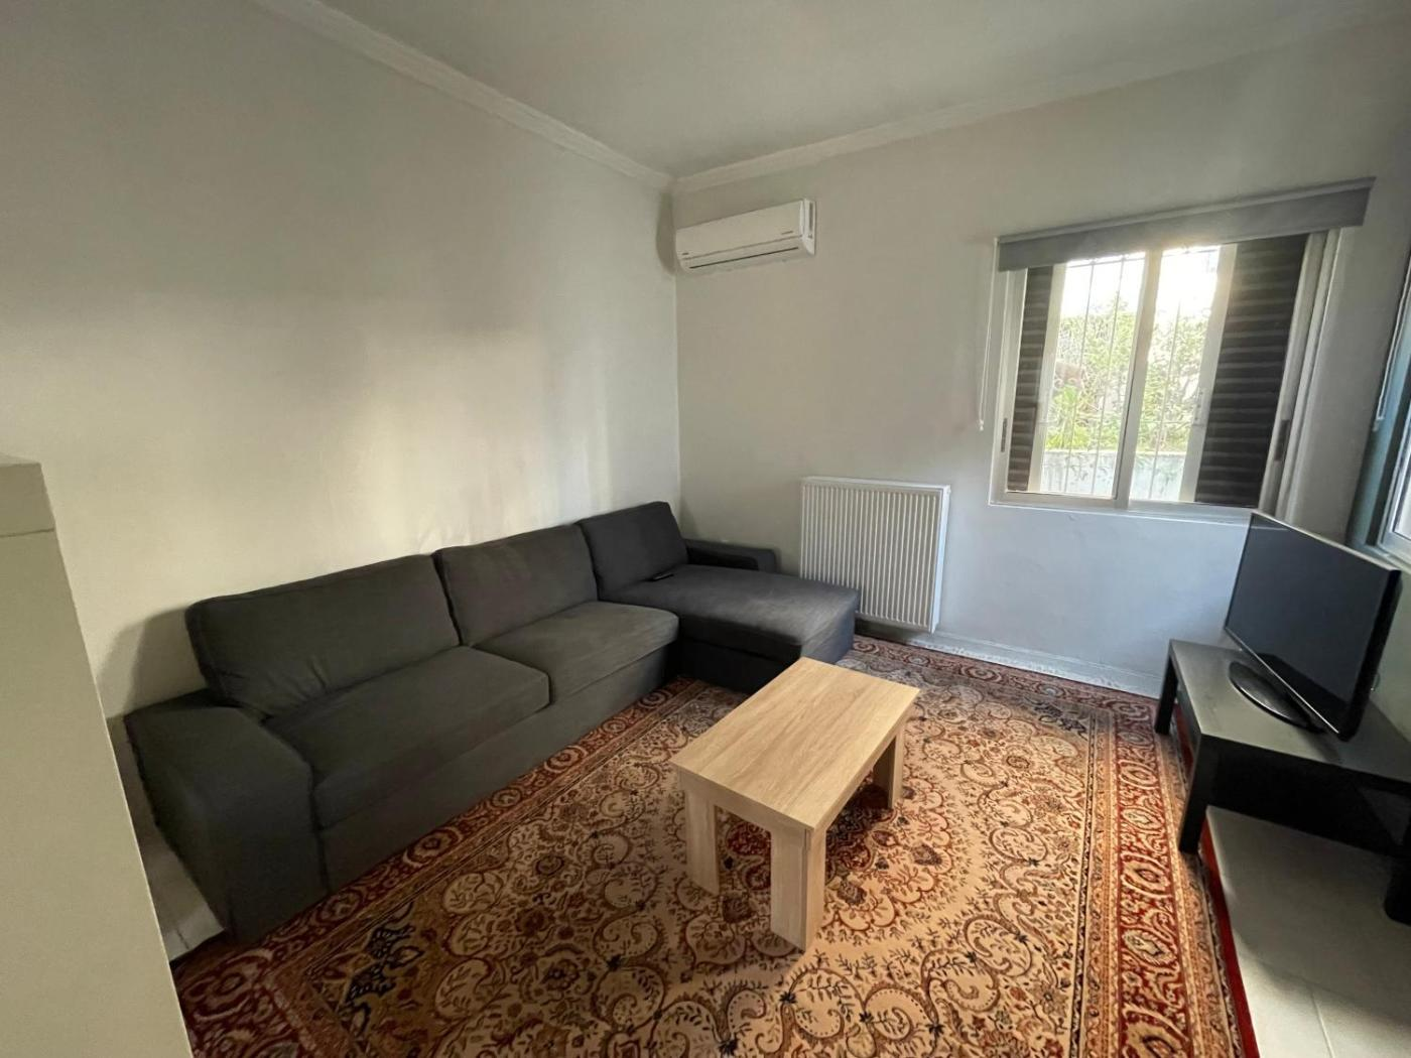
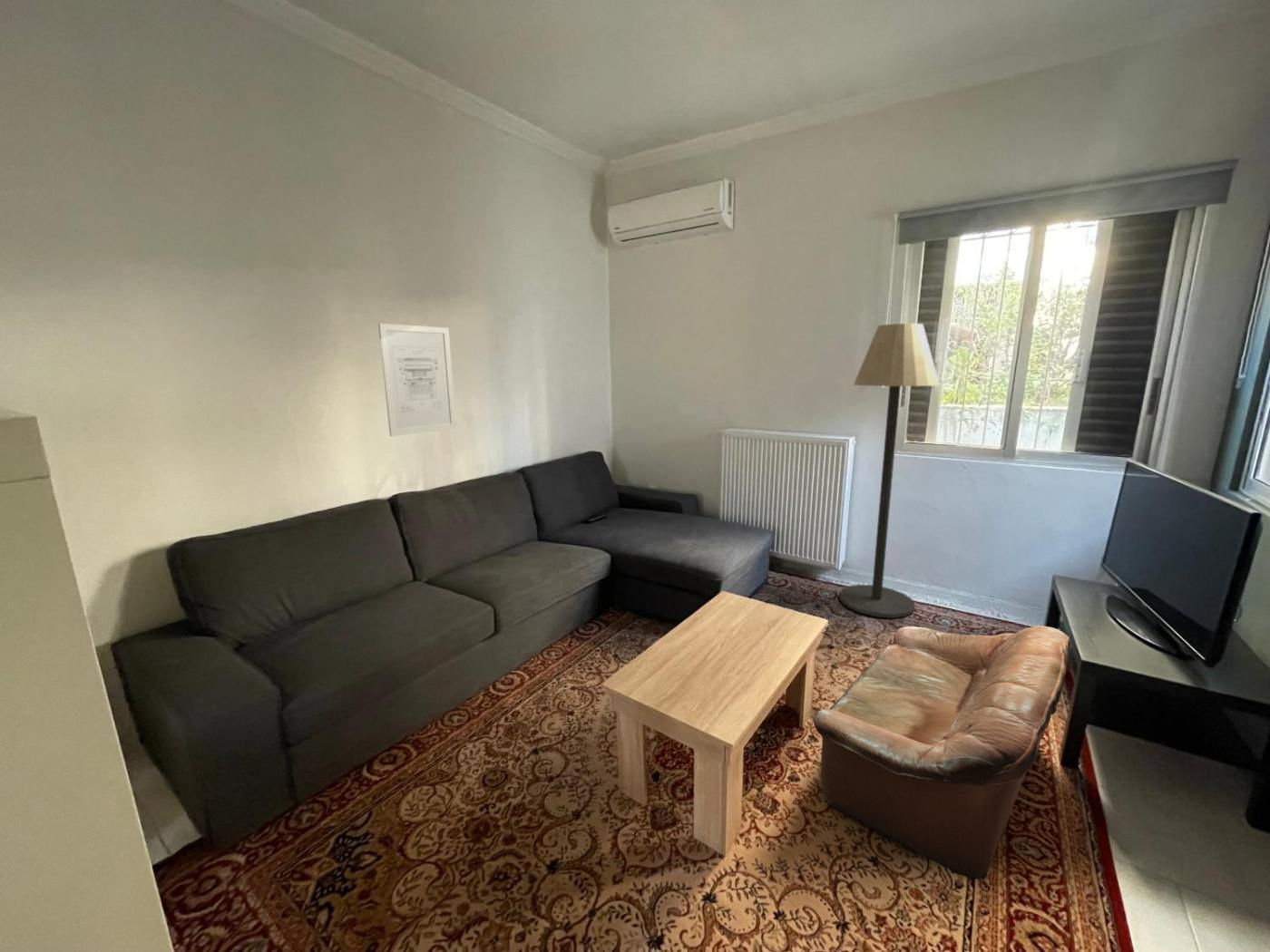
+ loveseat (943, 705)
+ wall art (420, 380)
+ floor lamp (887, 471)
